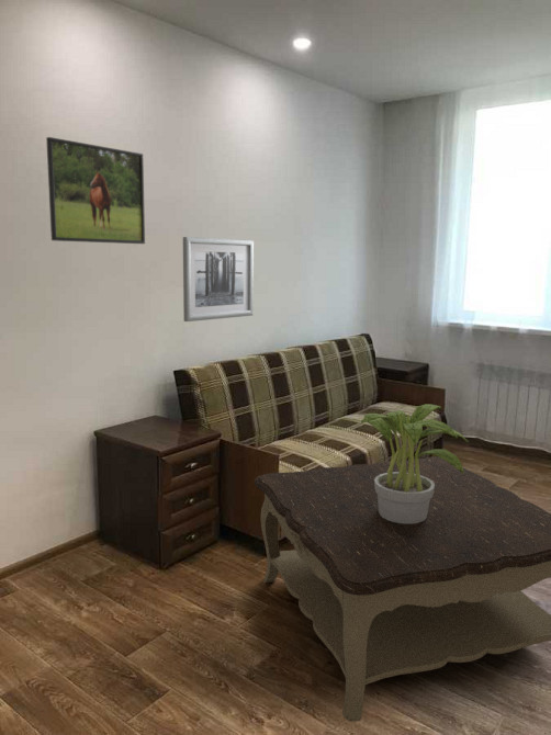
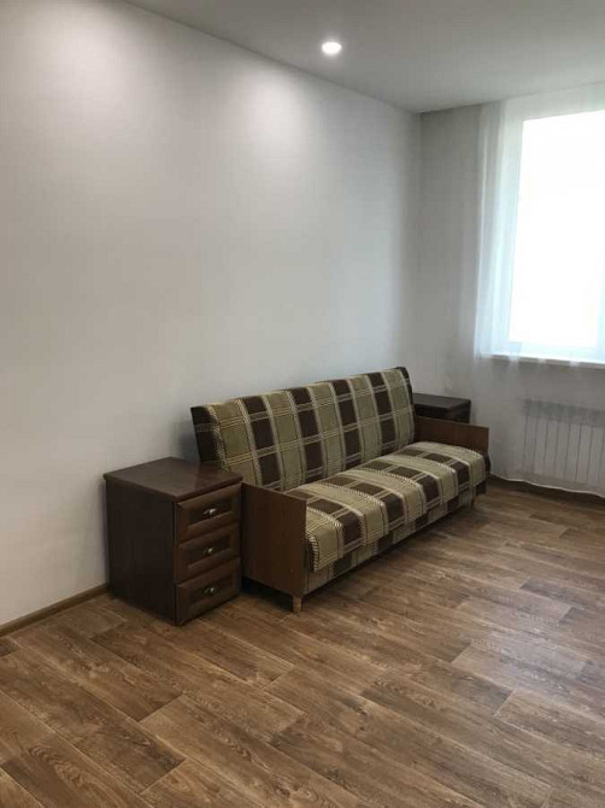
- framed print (99, 194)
- coffee table (405, 561)
- wall art (220, 279)
- potted plant (405, 461)
